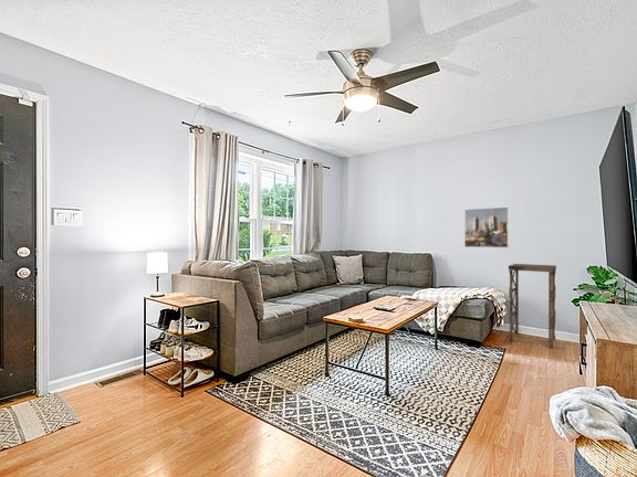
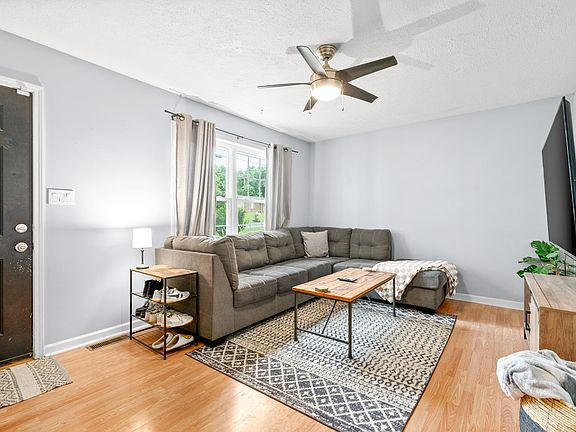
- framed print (485, 227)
- pedestal table (518, 303)
